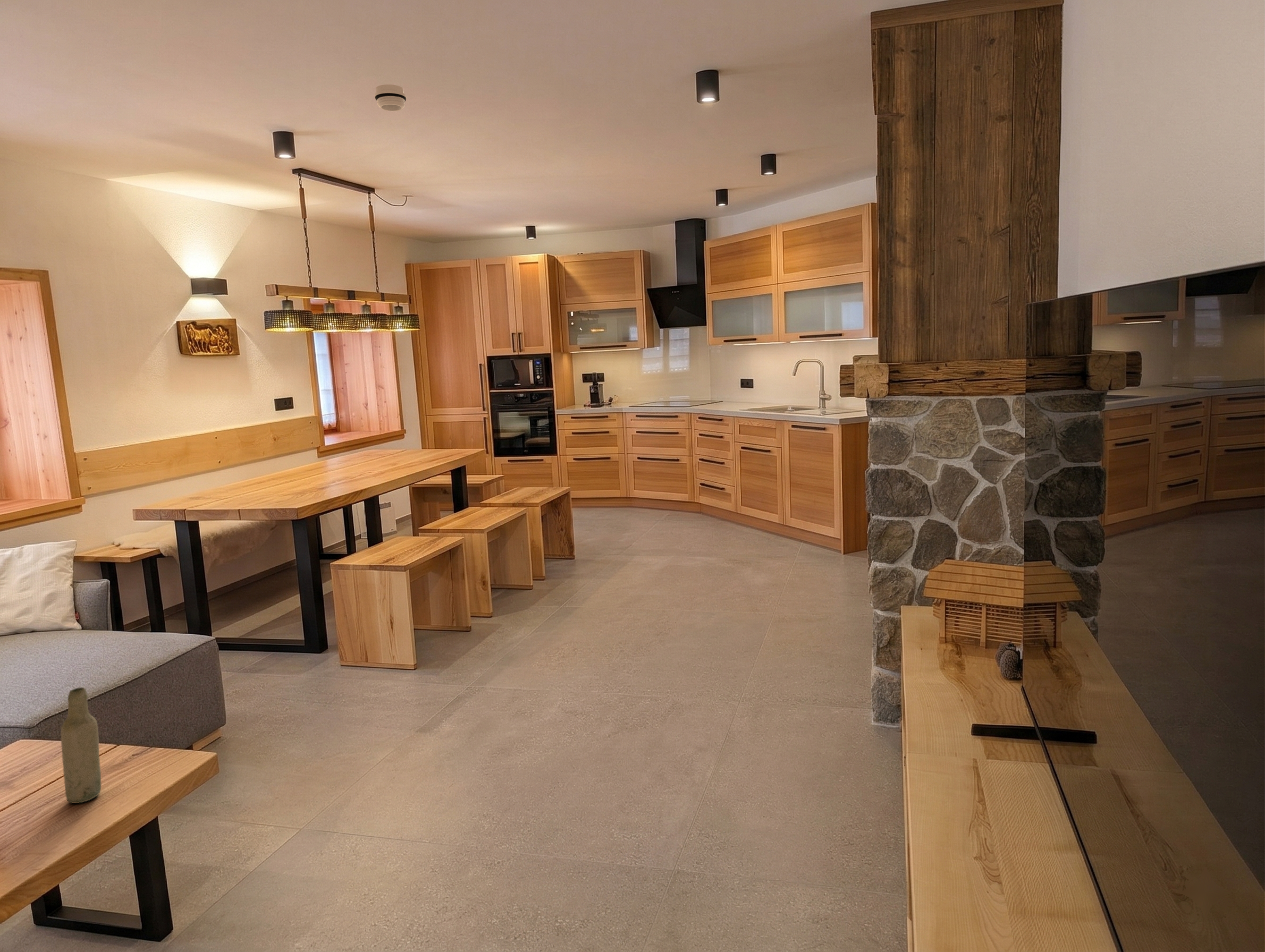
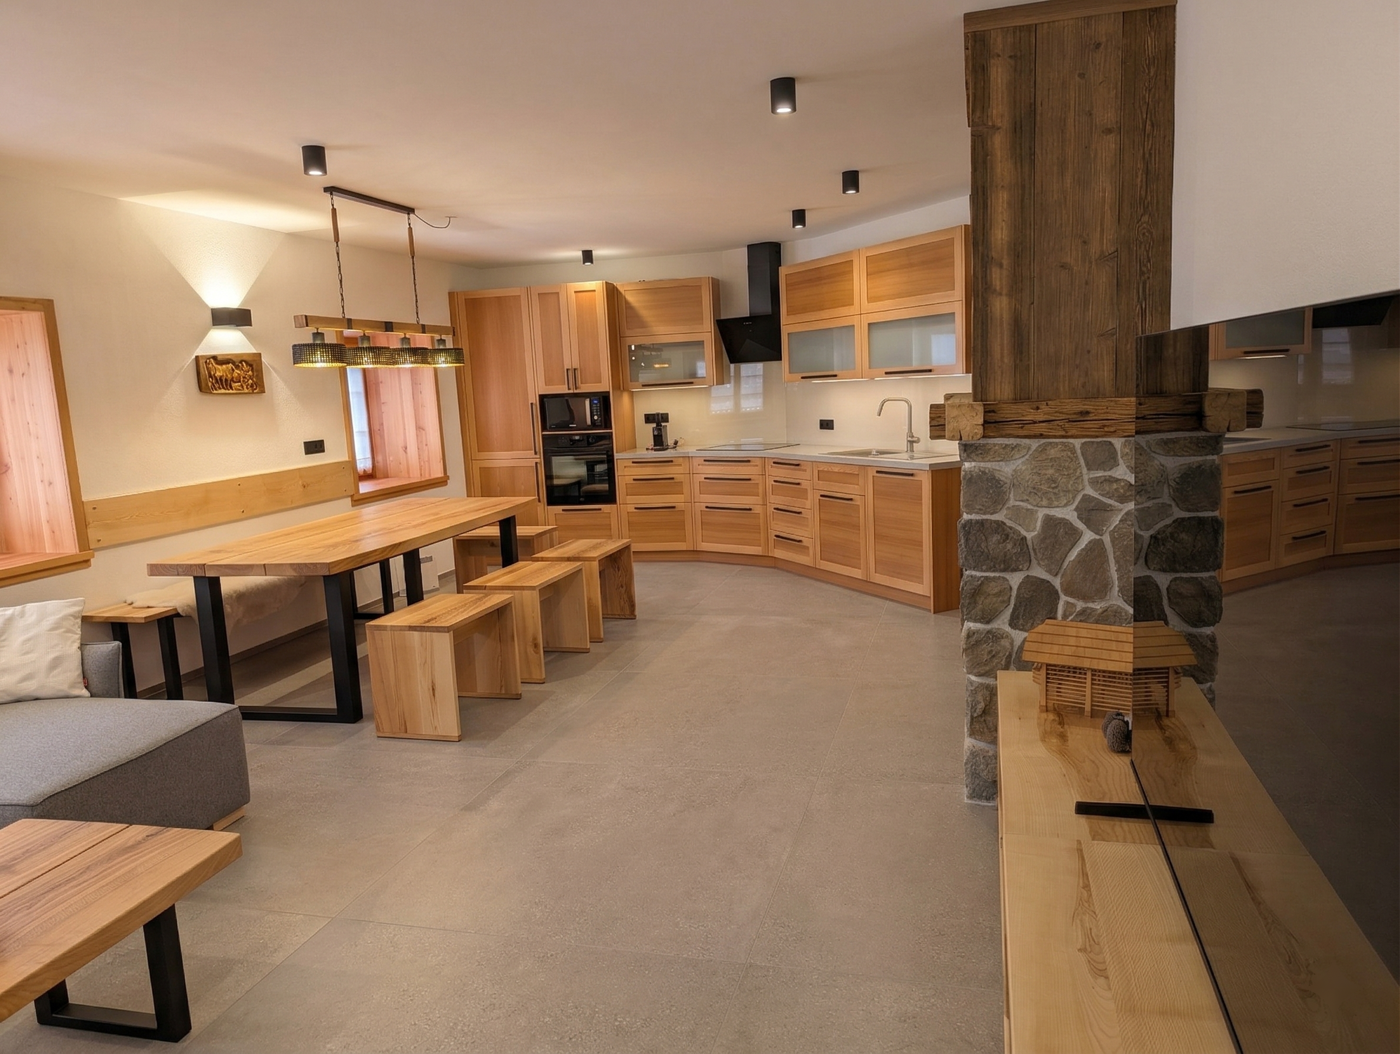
- smoke detector (391, 98)
- bottle (79, 744)
